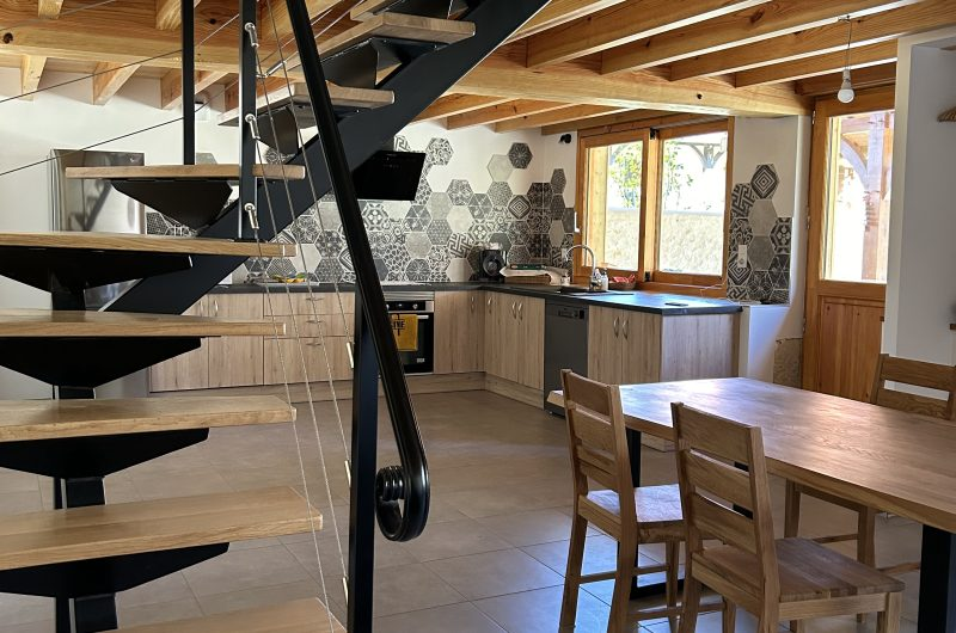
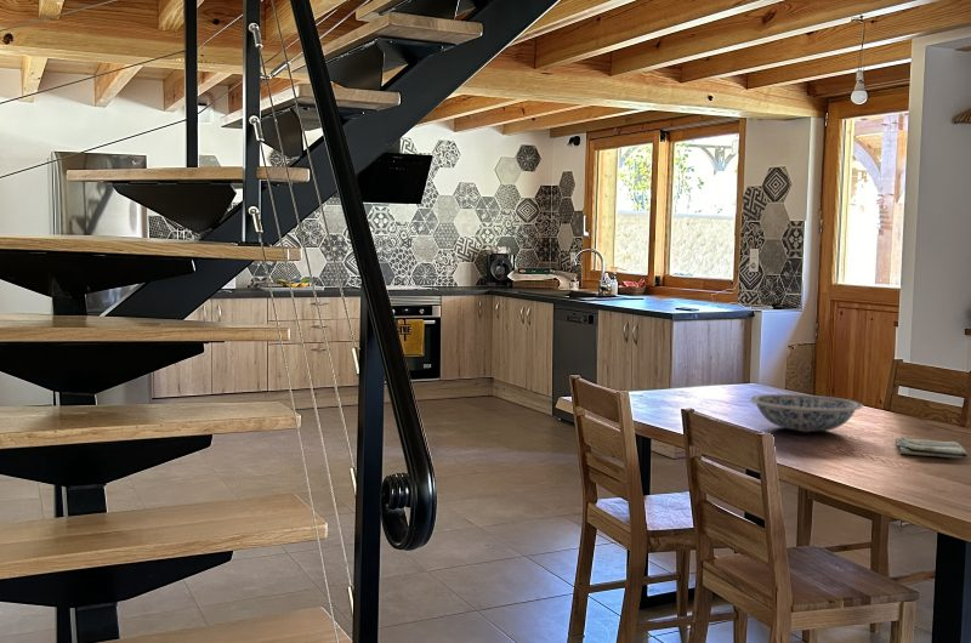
+ dish towel (929, 445)
+ ceramic bowl (805, 415)
